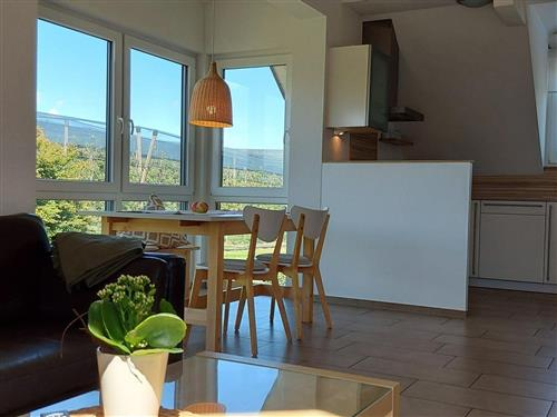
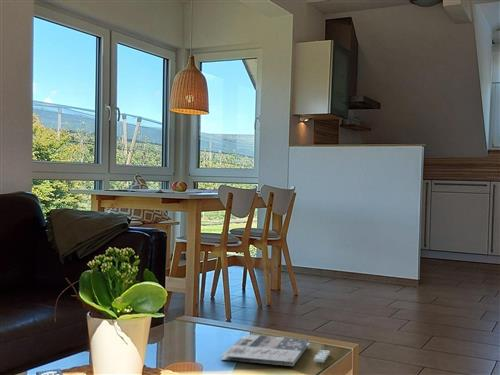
+ magazine (278, 350)
